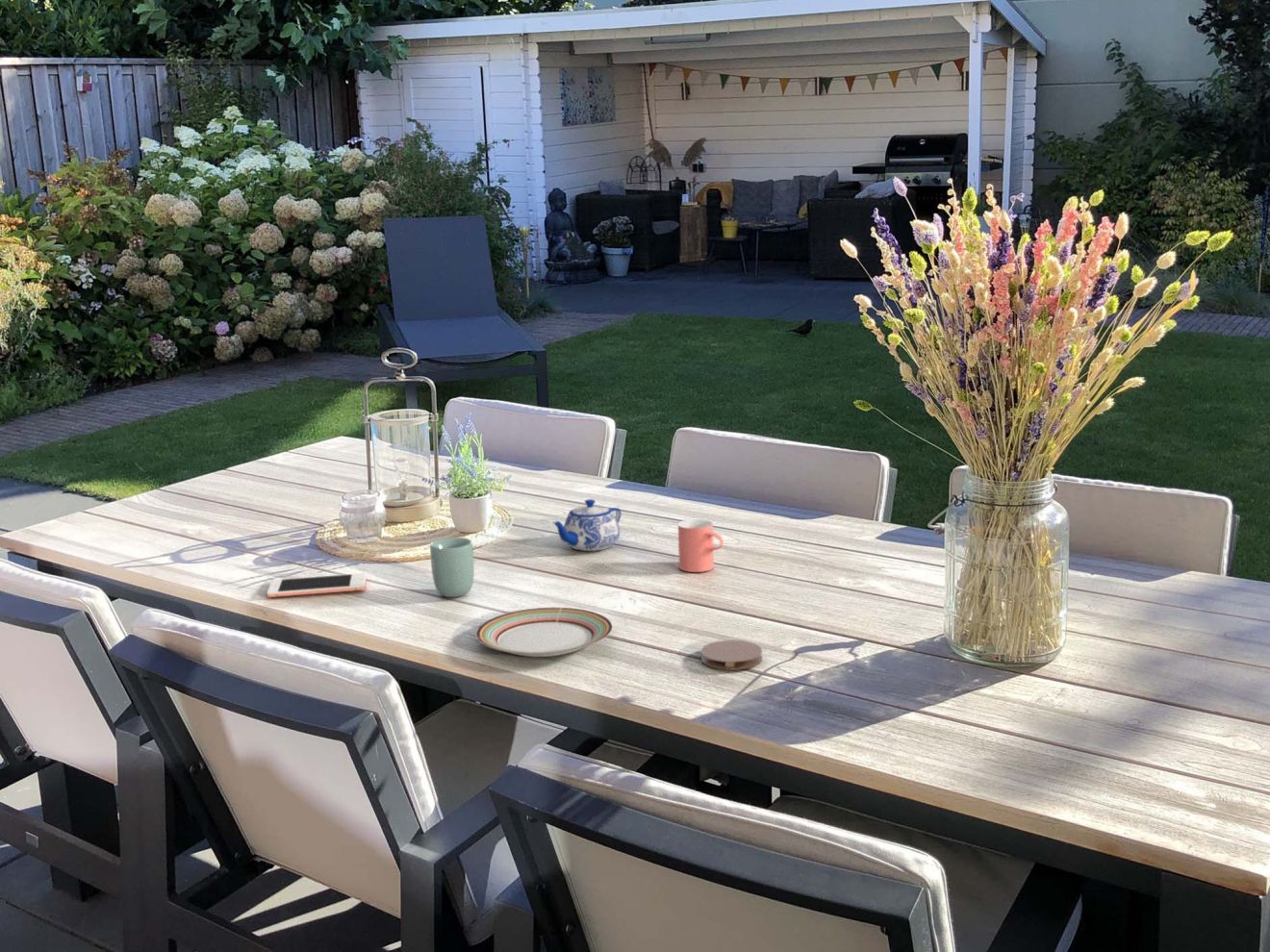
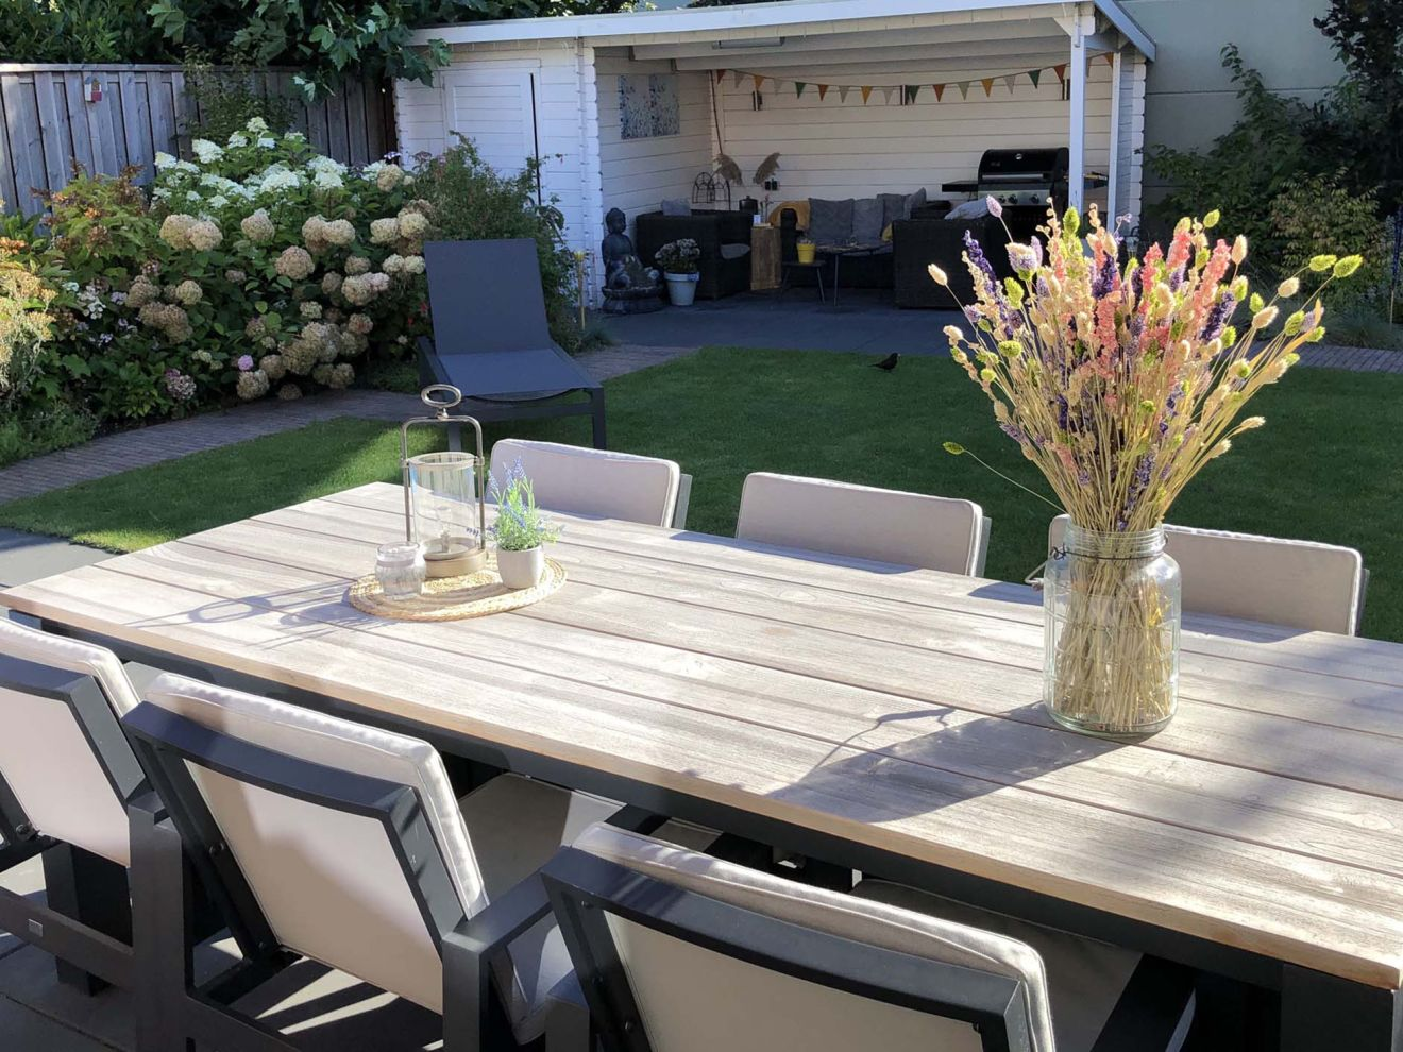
- cup (702, 546)
- cup (452, 568)
- teapot (587, 524)
- plate (545, 635)
- coaster (731, 654)
- cell phone (318, 585)
